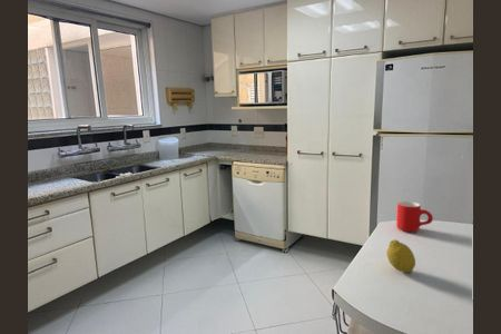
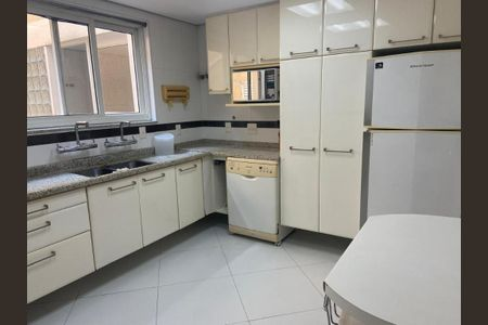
- fruit (401, 255)
- mug (414, 217)
